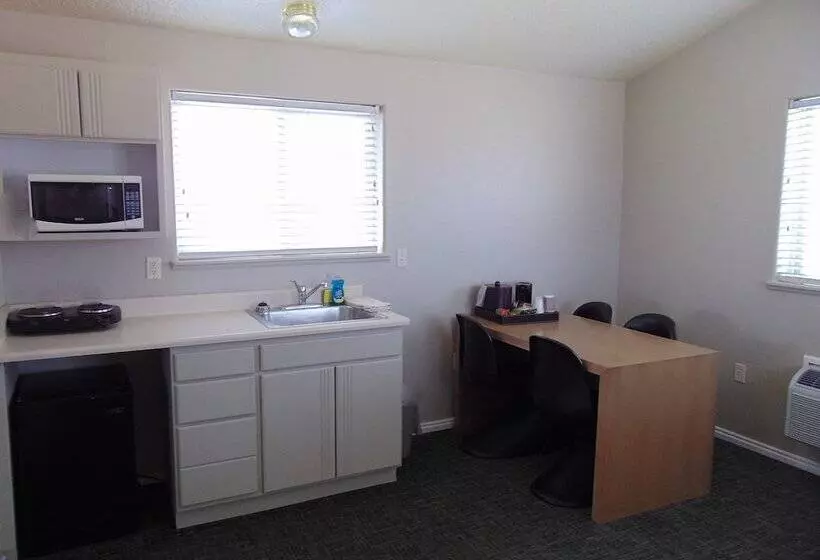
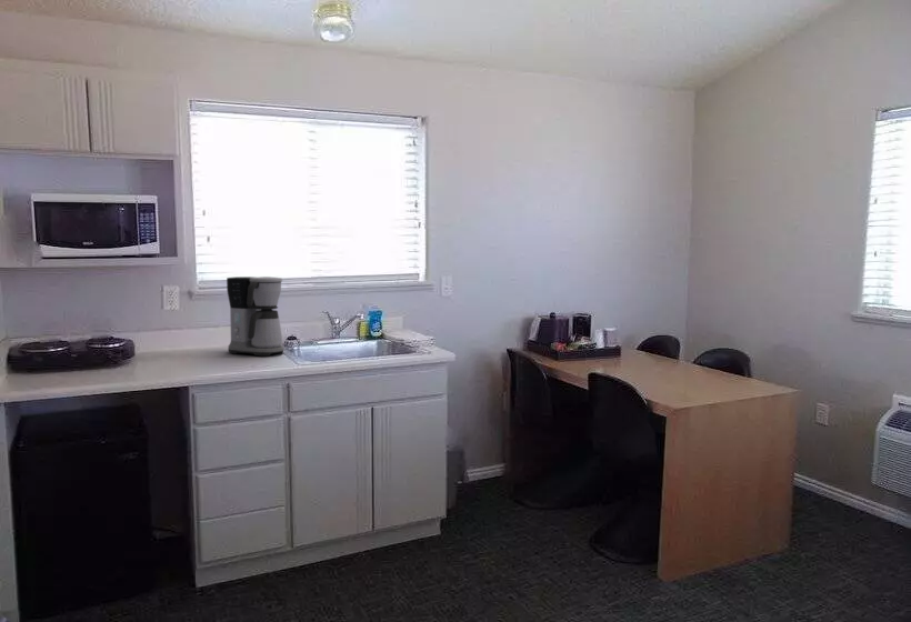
+ coffee maker (252, 314)
